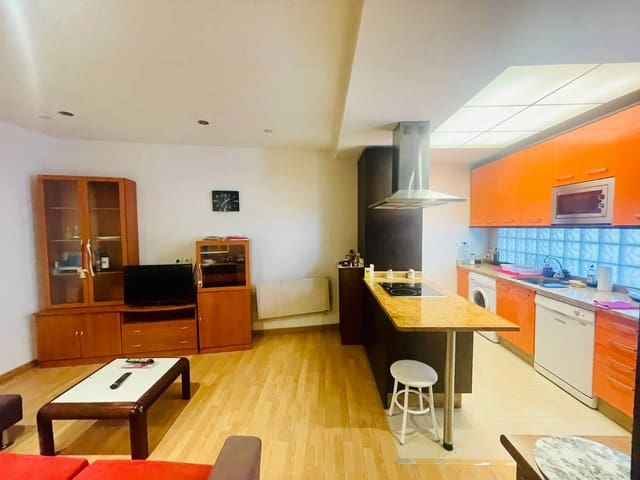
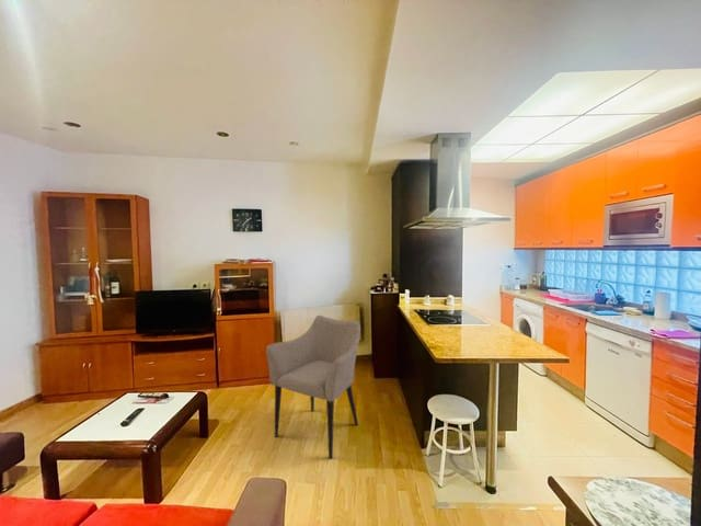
+ armchair (321, 376)
